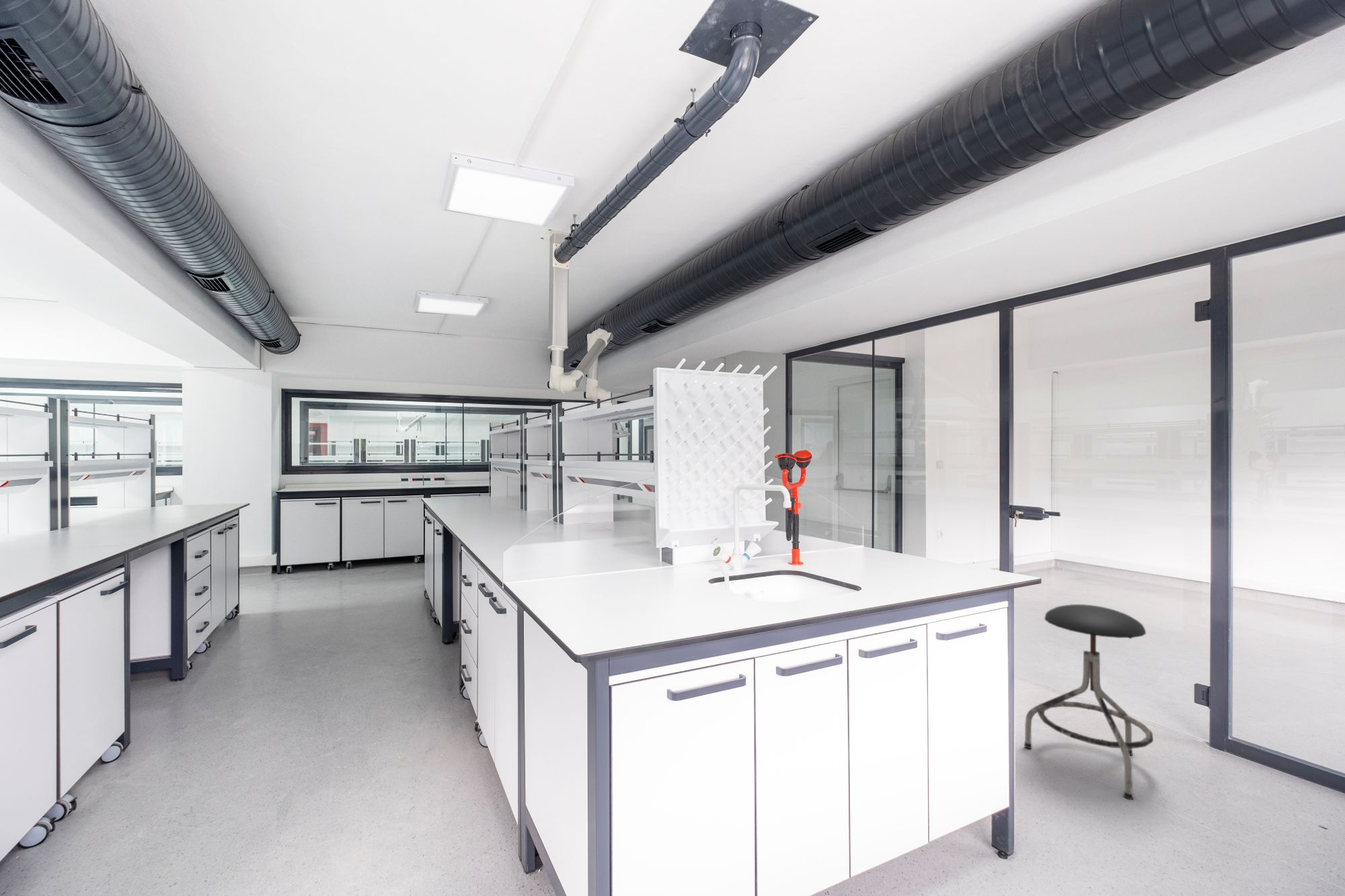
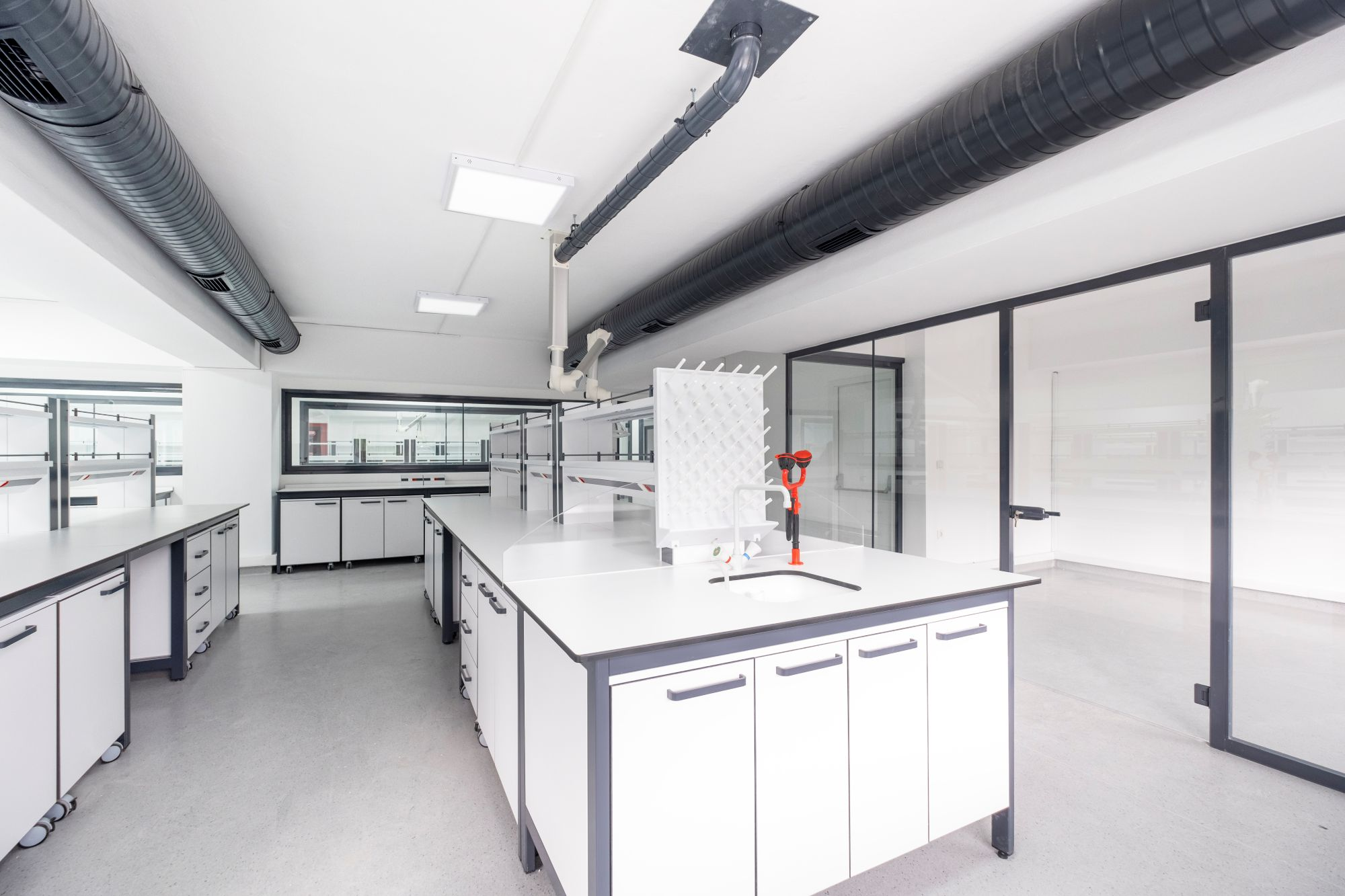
- stool (1097, 688)
